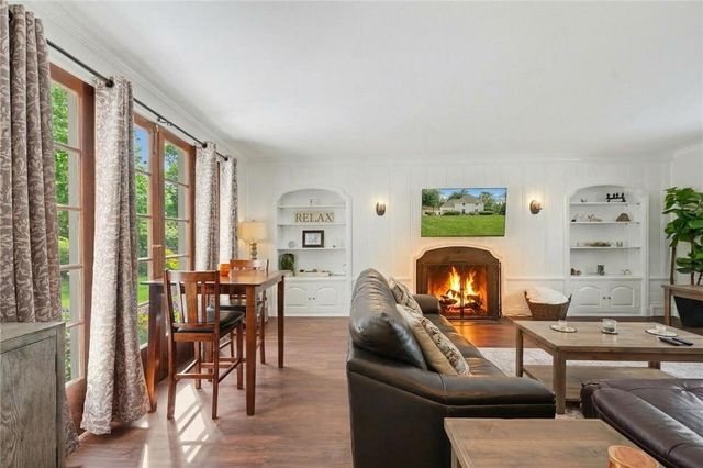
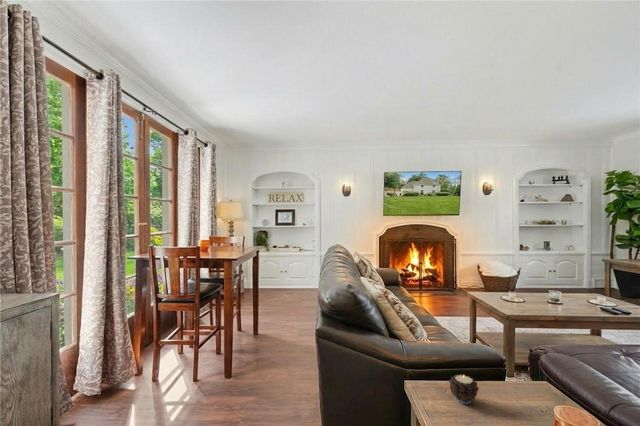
+ candle (463, 387)
